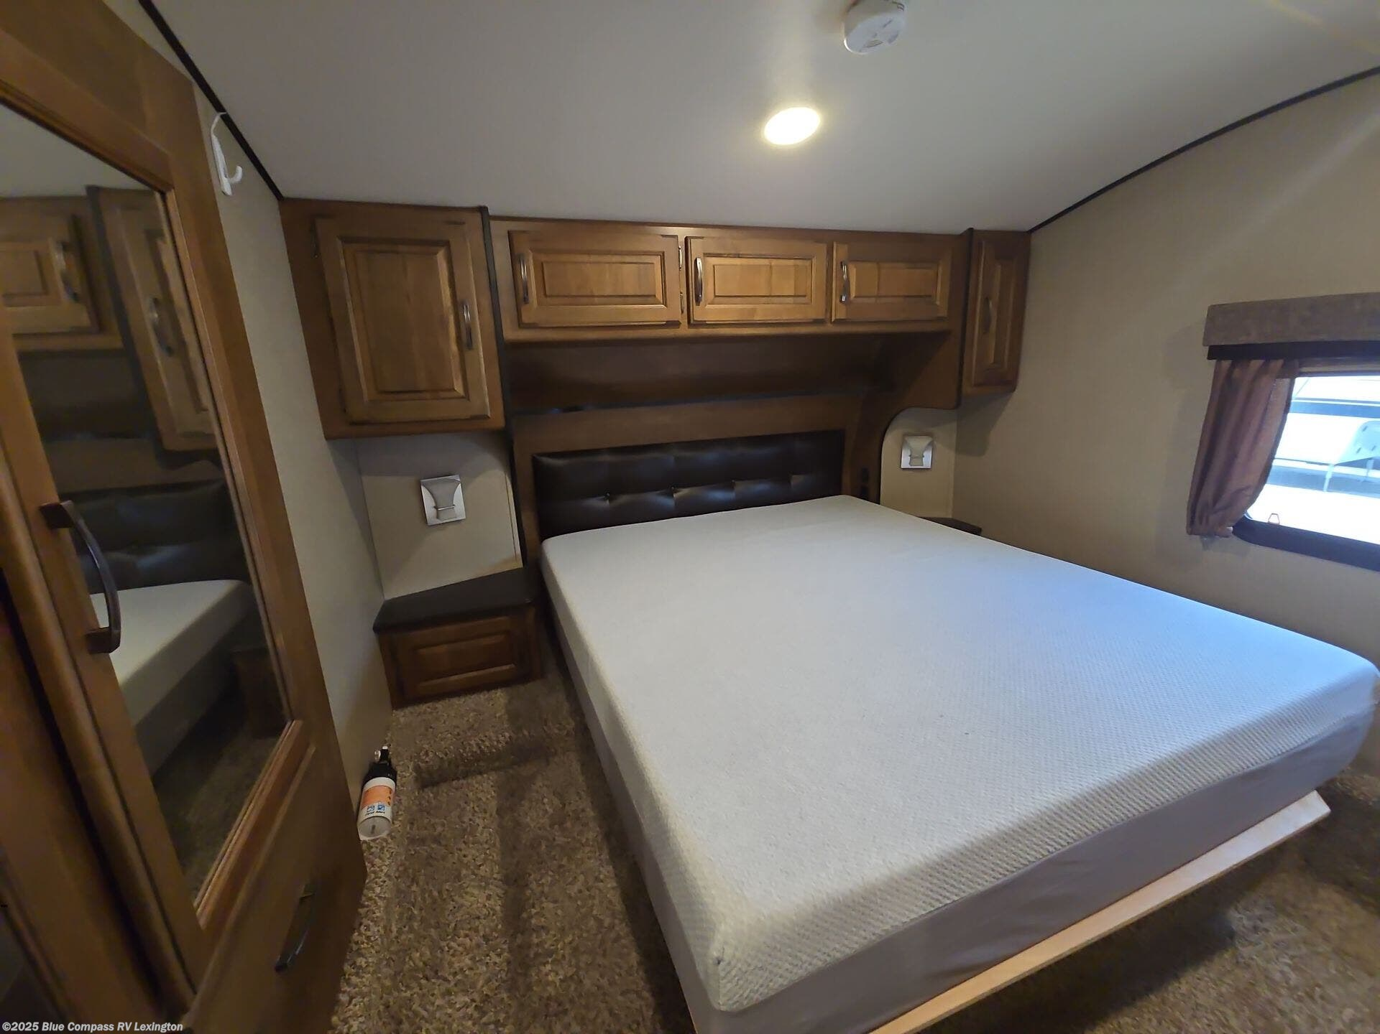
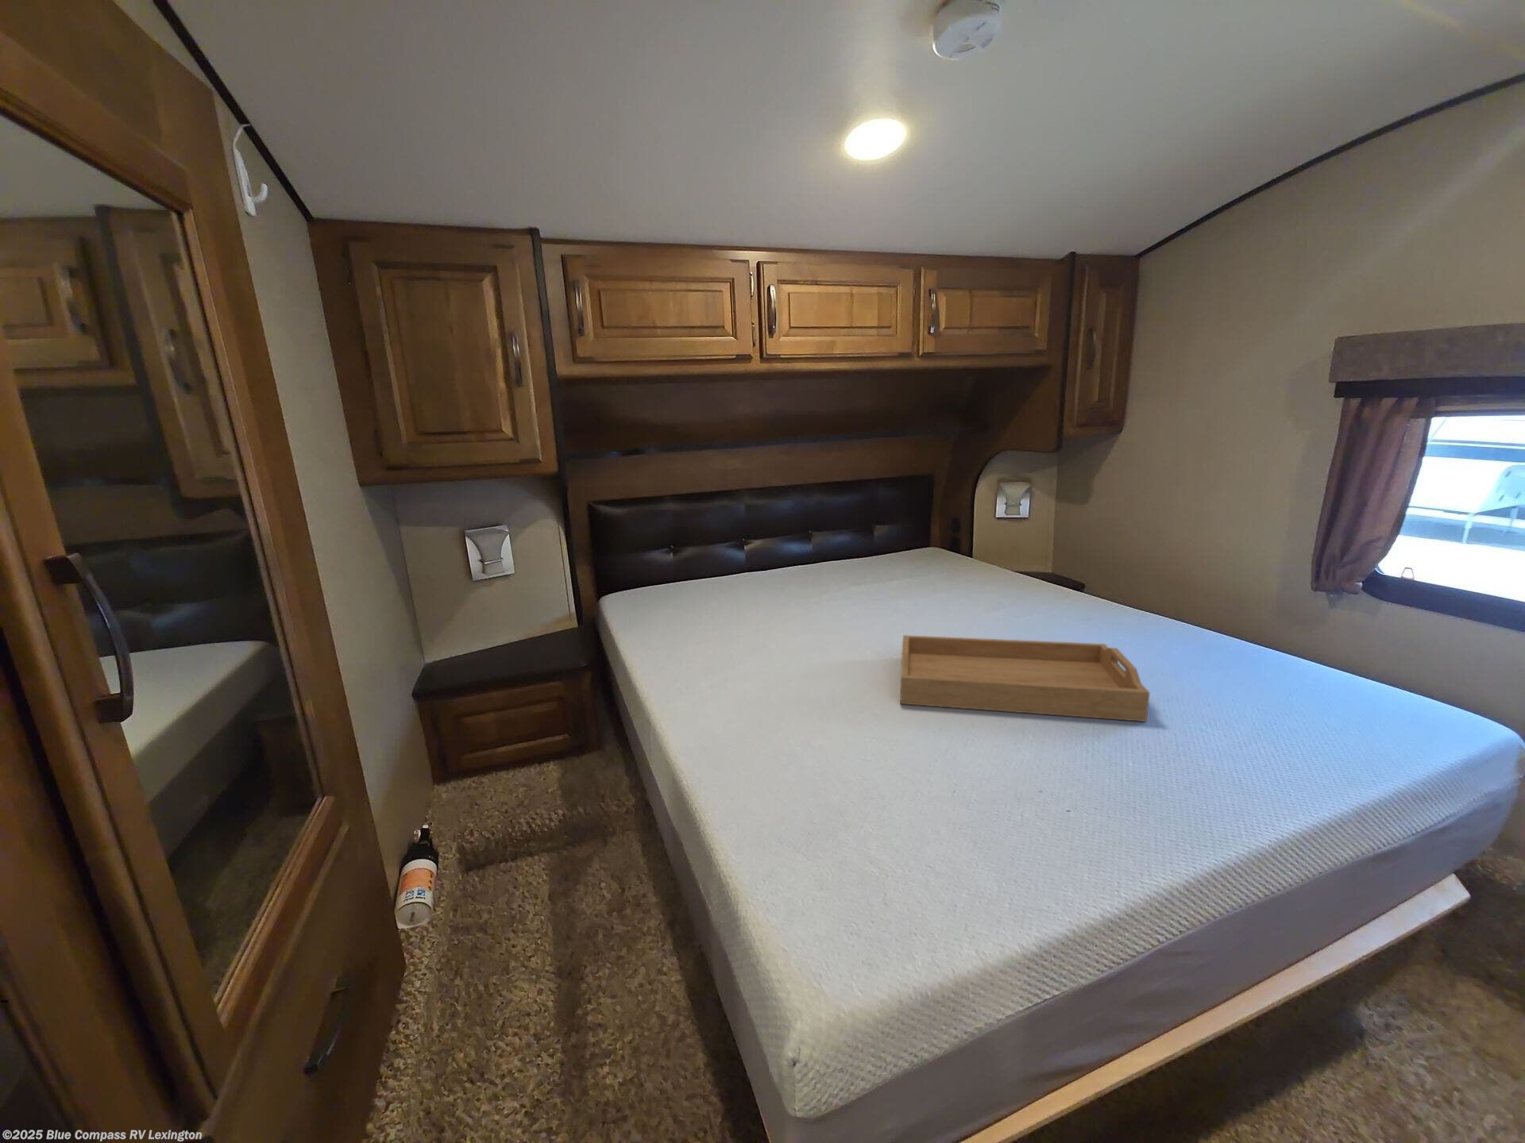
+ serving tray (1007, 669)
